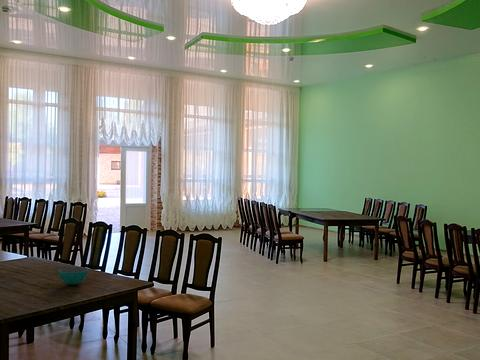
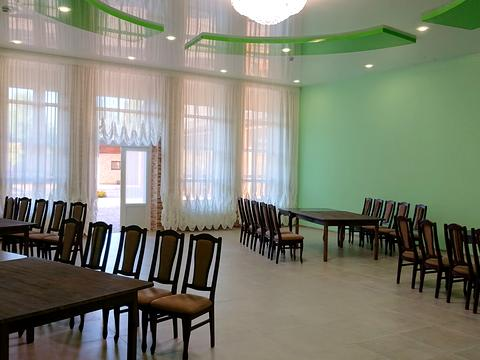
- bowl (73, 277)
